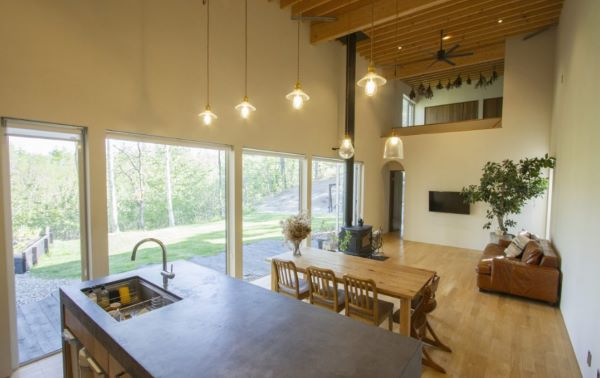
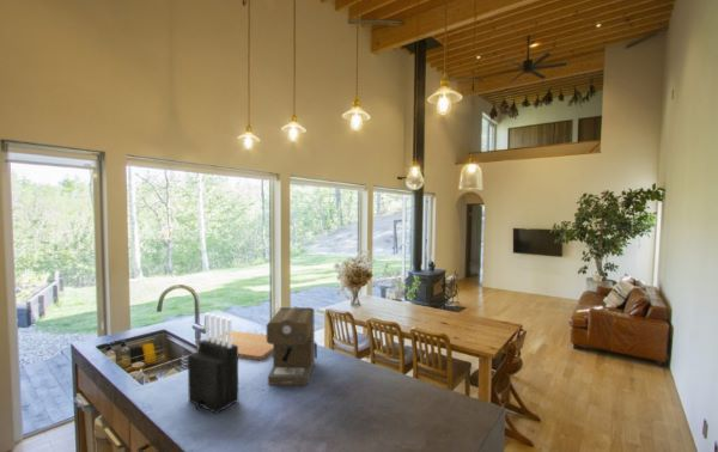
+ knife block (211, 360)
+ coffee maker (294, 343)
+ cutting board (243, 343)
